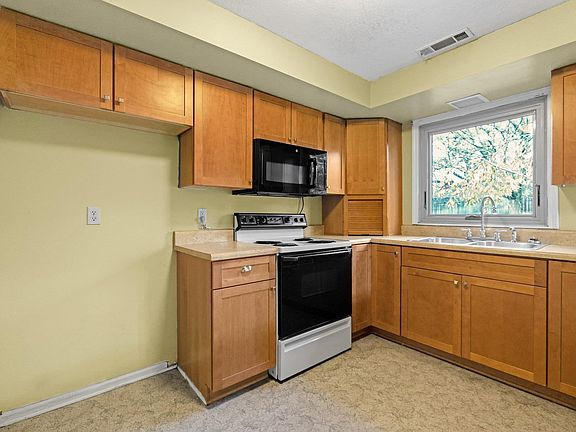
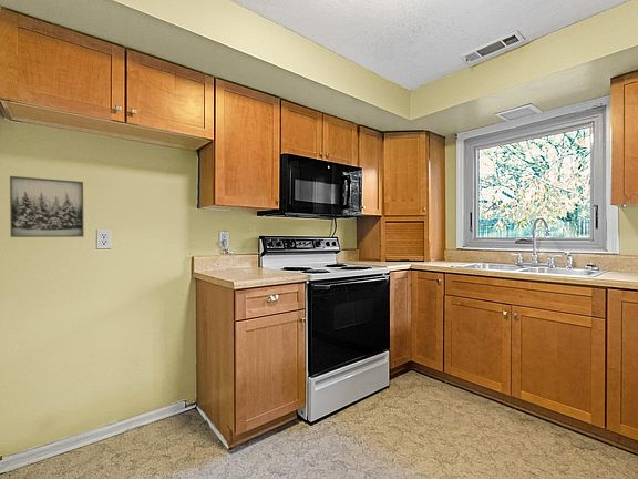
+ wall art (48, 207)
